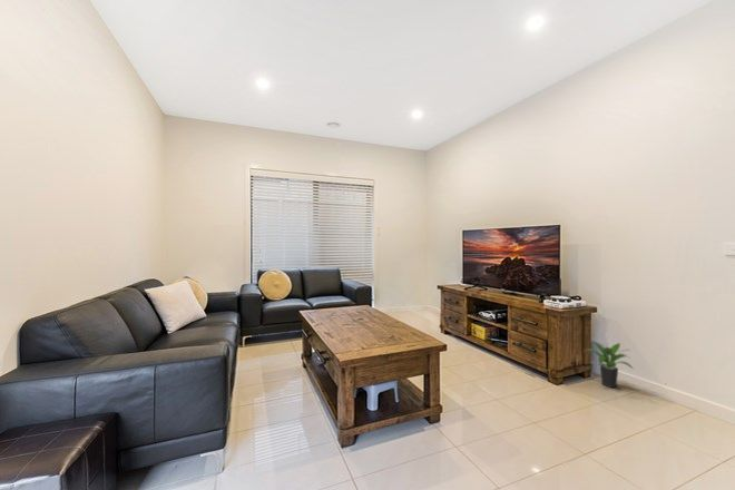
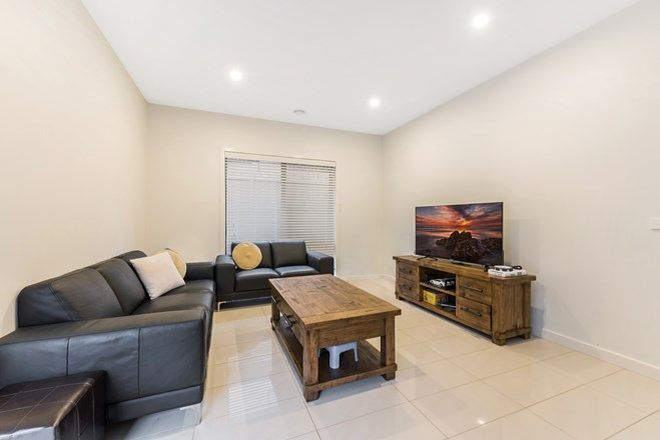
- potted plant (608, 363)
